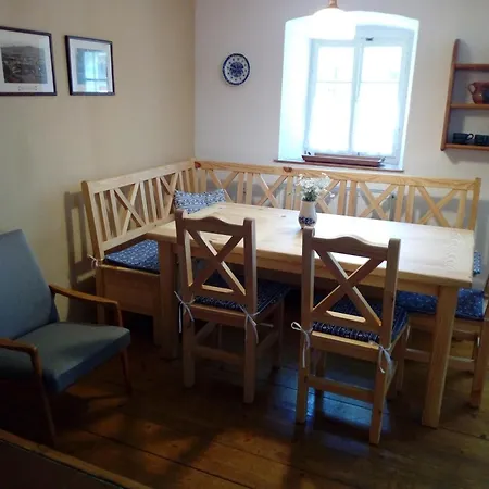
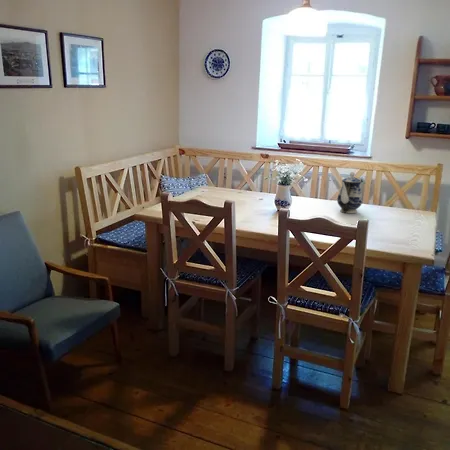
+ teapot (350, 191)
